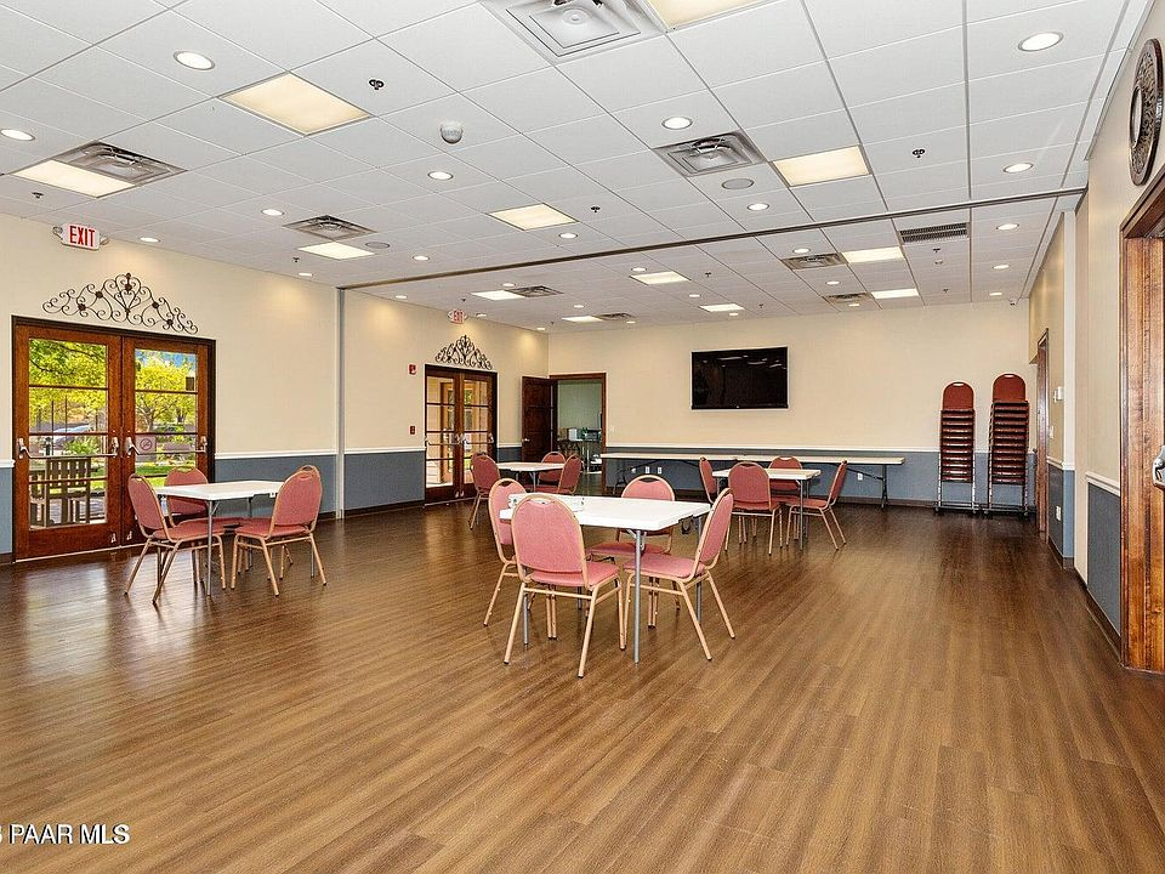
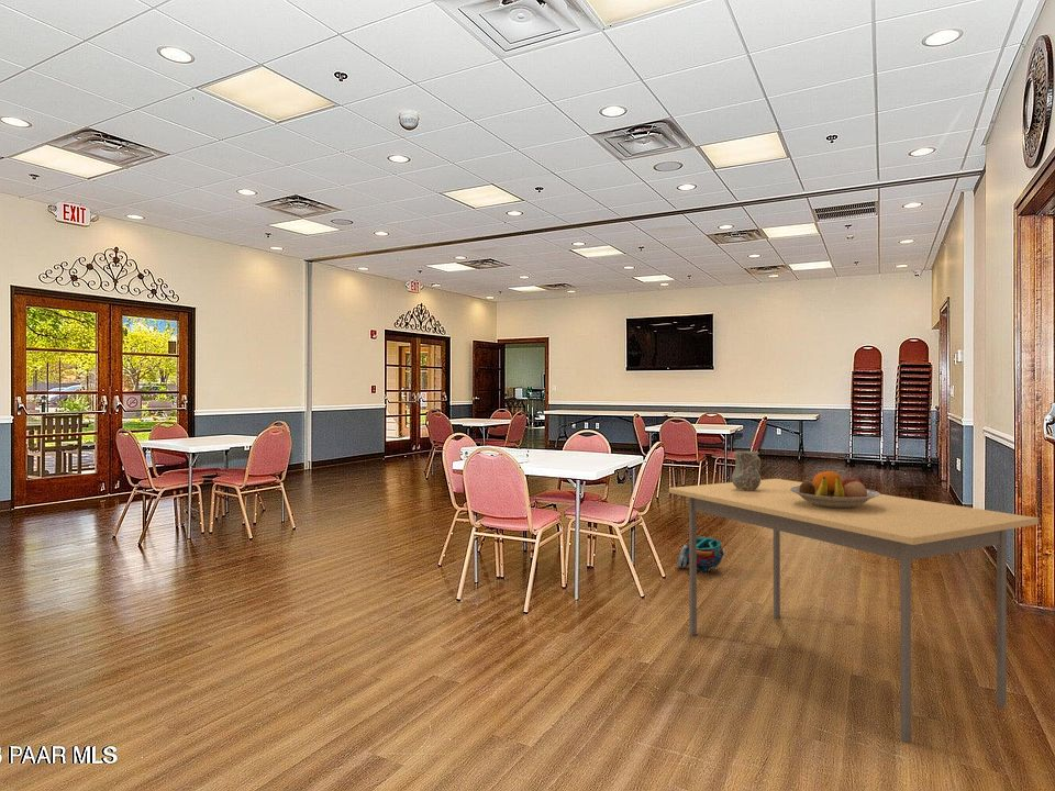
+ dining table (836, 544)
+ pitcher (746, 469)
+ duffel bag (701, 555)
+ fruit bowl (833, 487)
